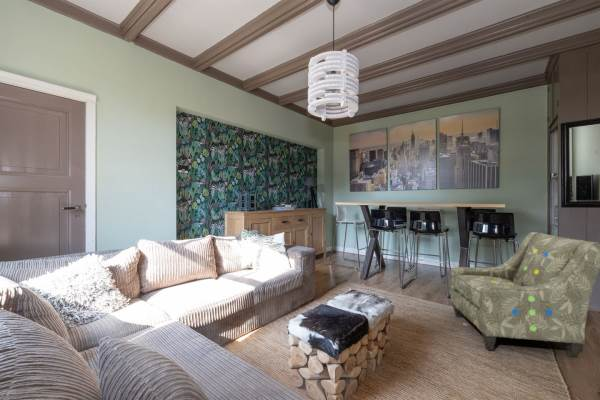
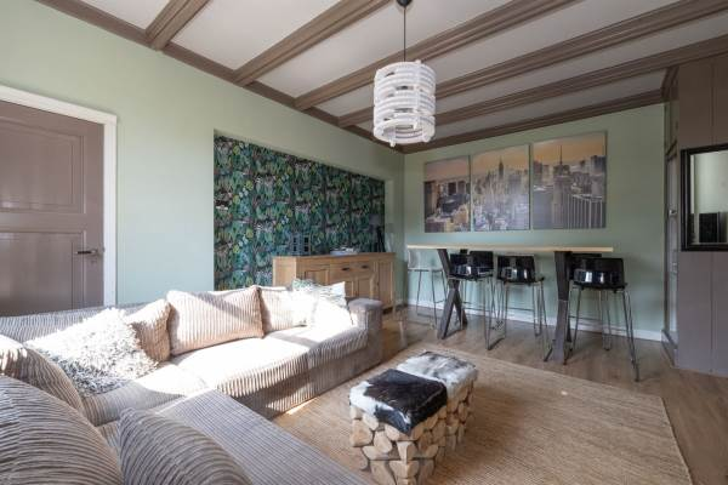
- armchair (515, 284)
